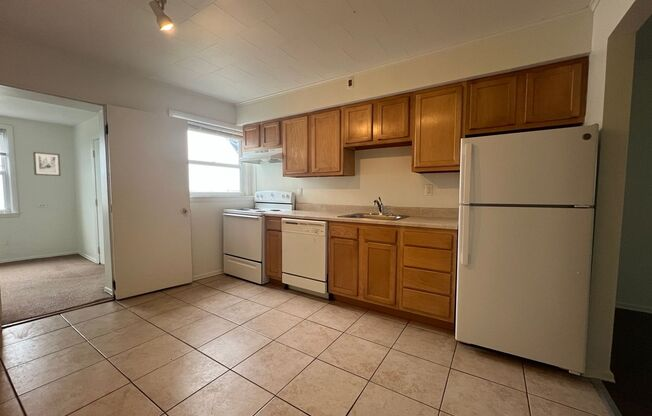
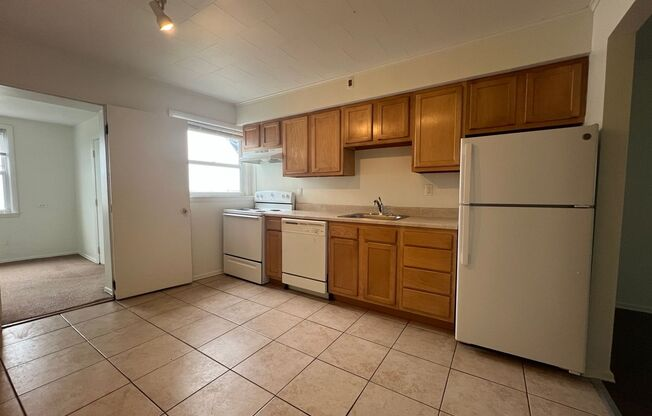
- wall art (47, 164)
